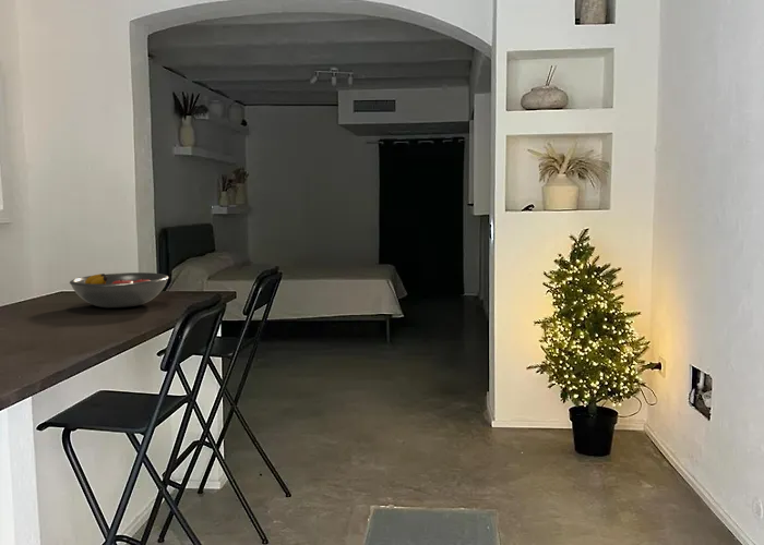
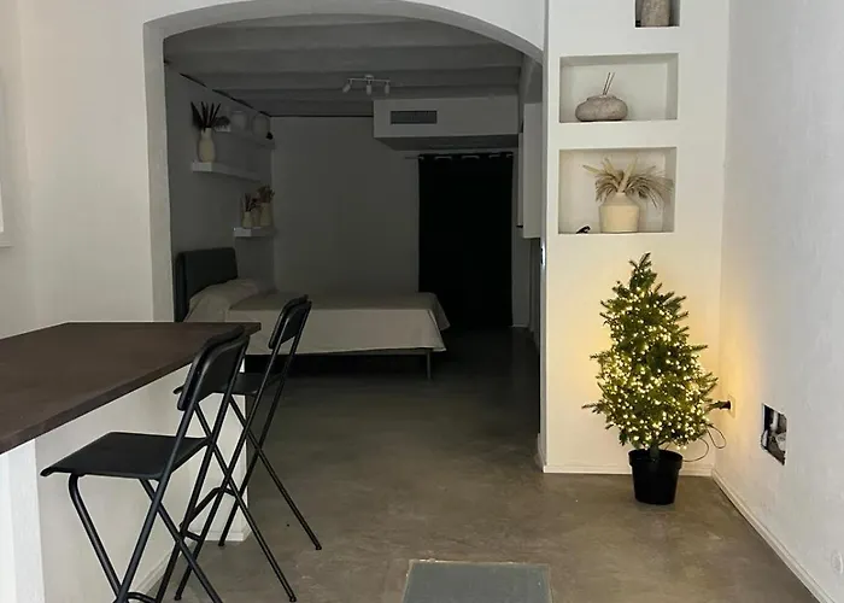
- fruit bowl (120, 288)
